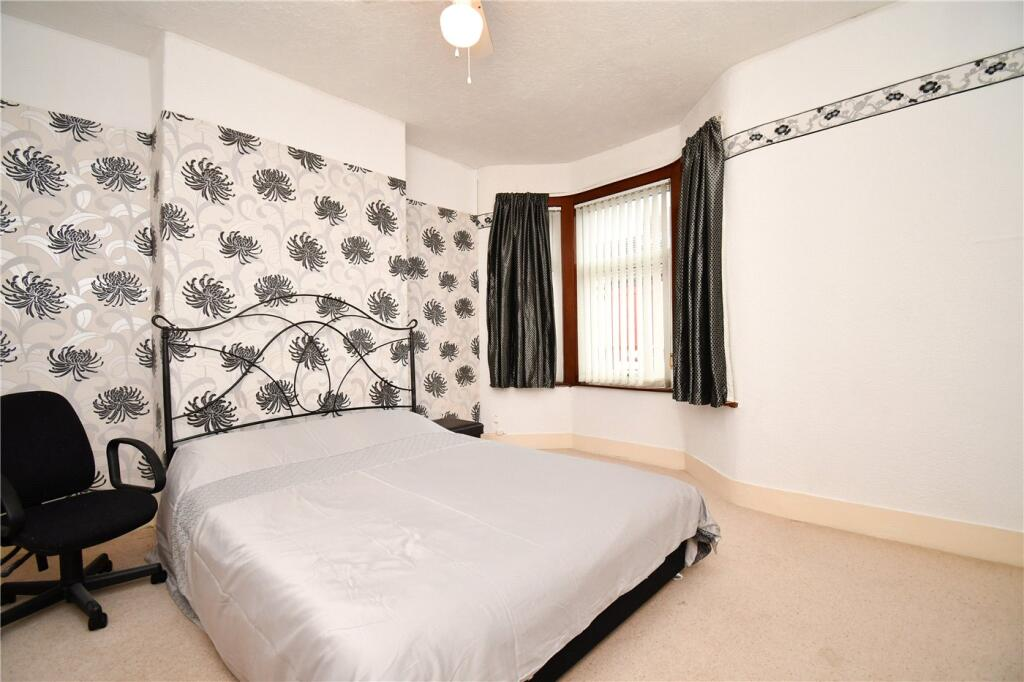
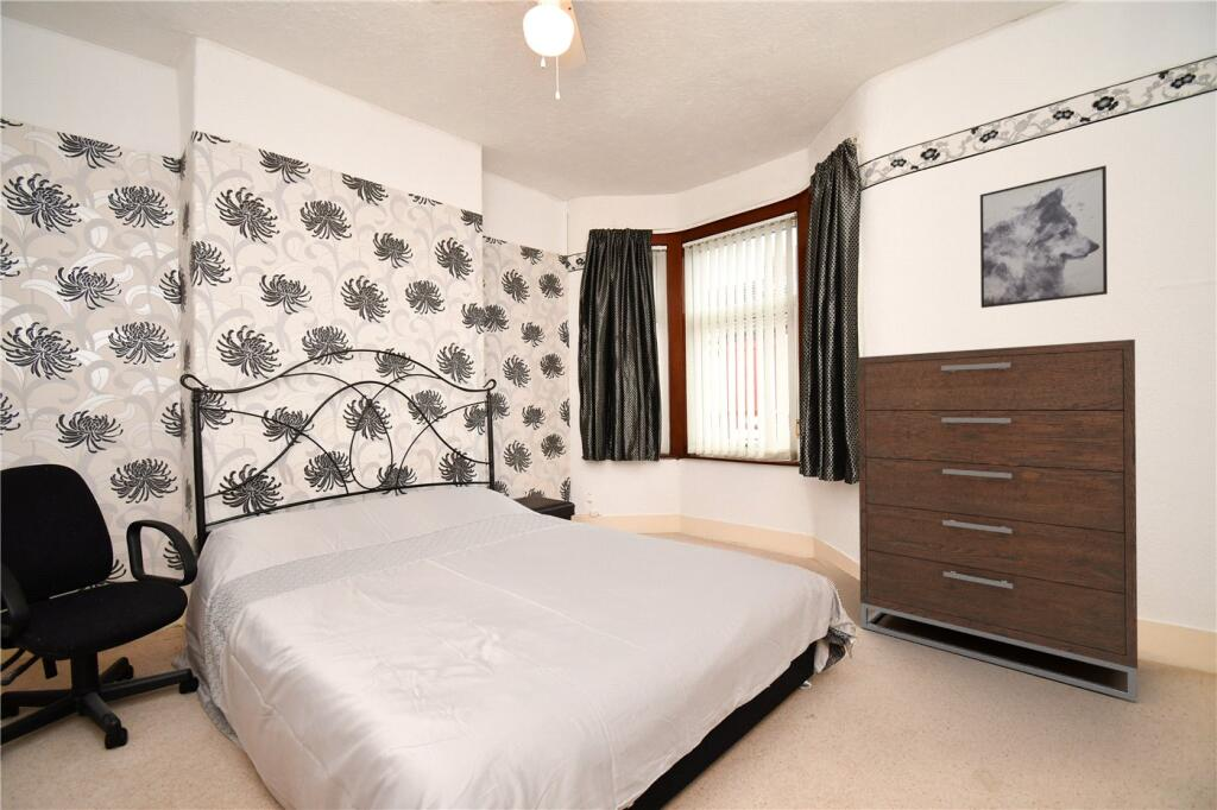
+ wall art (1039, 241)
+ dresser (986, 496)
